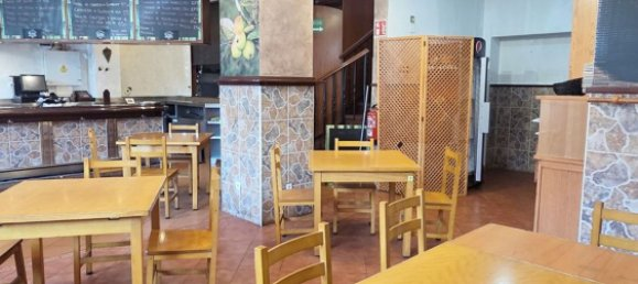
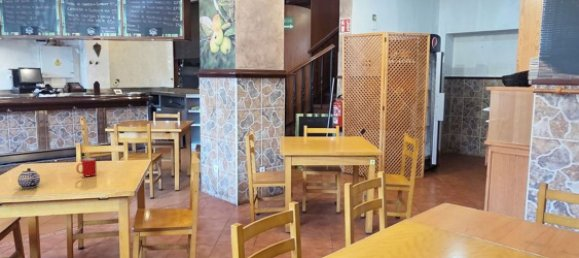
+ teapot (29, 177)
+ cup (86, 167)
